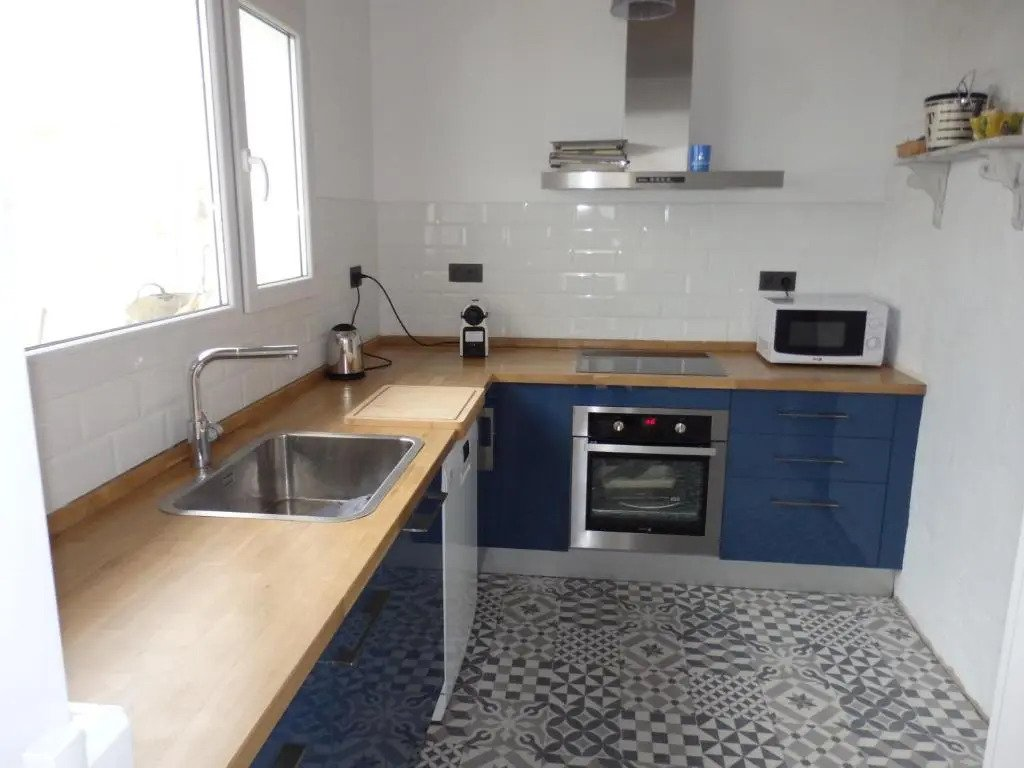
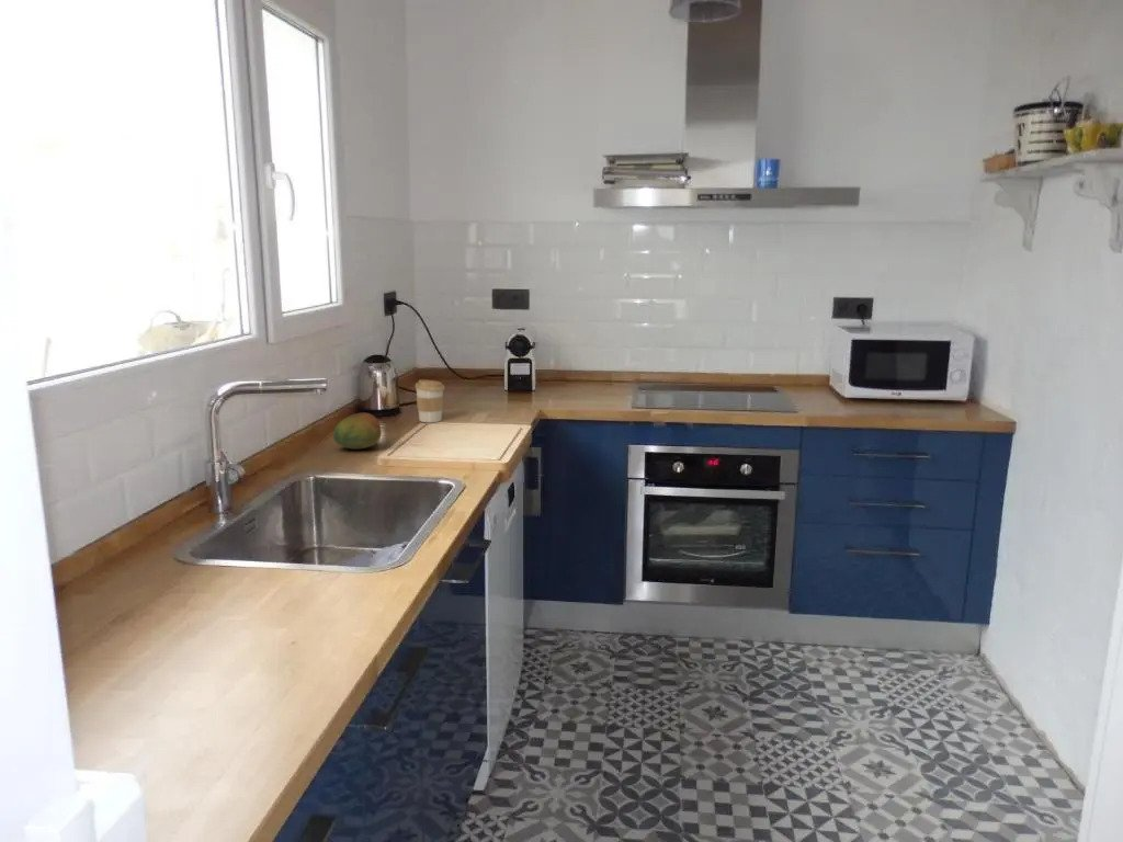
+ fruit (356, 431)
+ coffee cup (430, 400)
